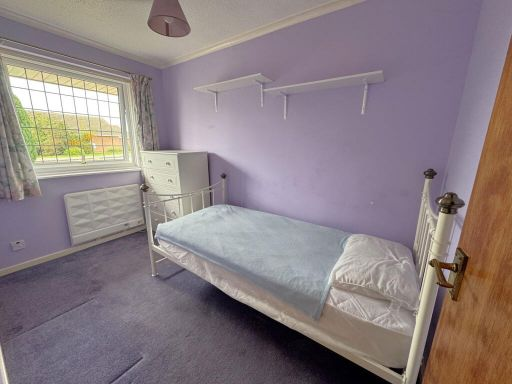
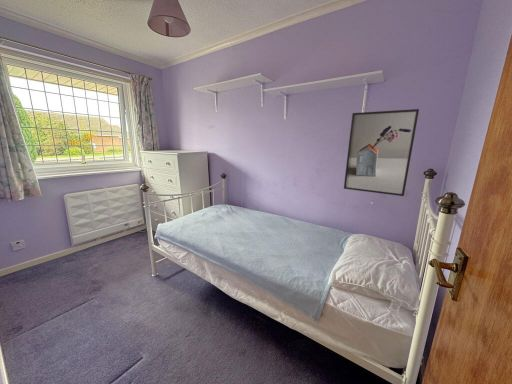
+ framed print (377, 153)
